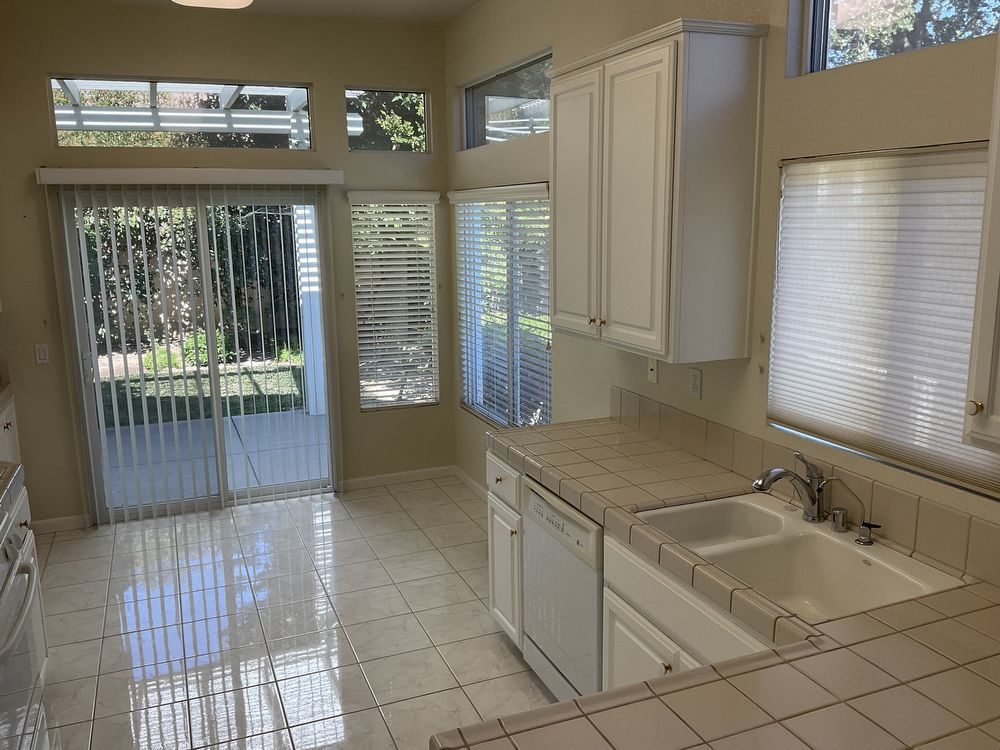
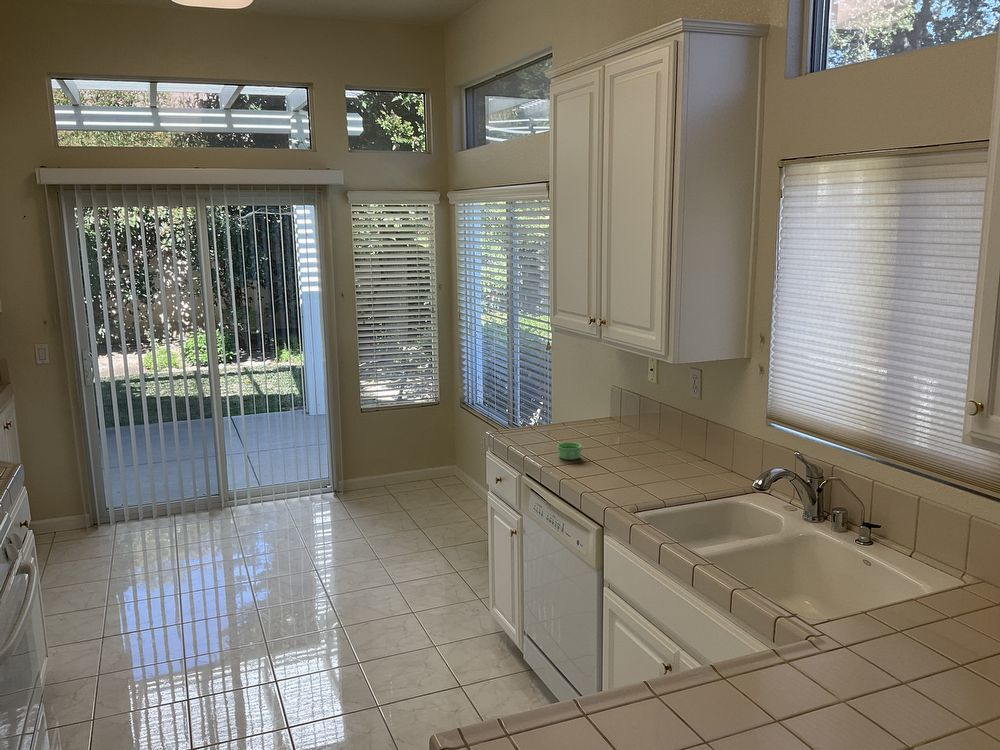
+ ramekin (569, 451)
